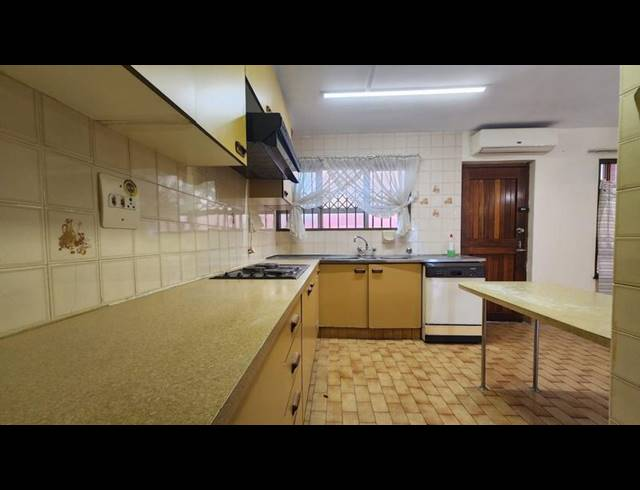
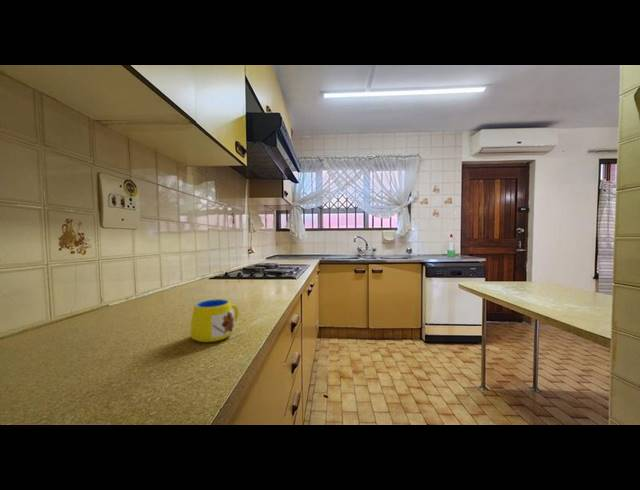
+ mug (218, 317)
